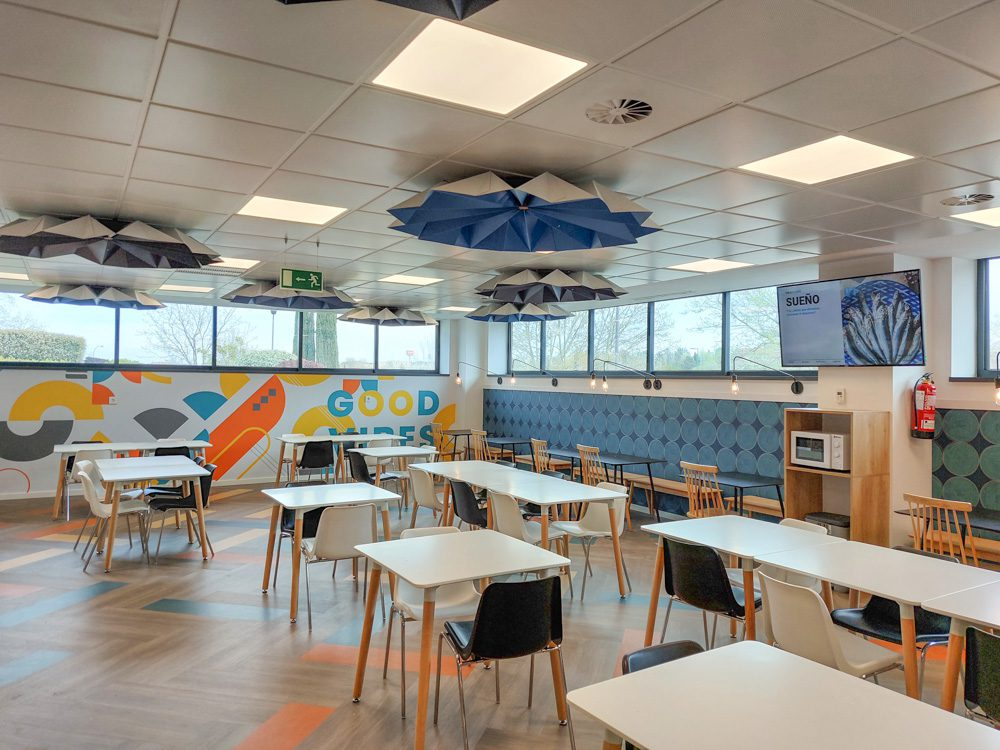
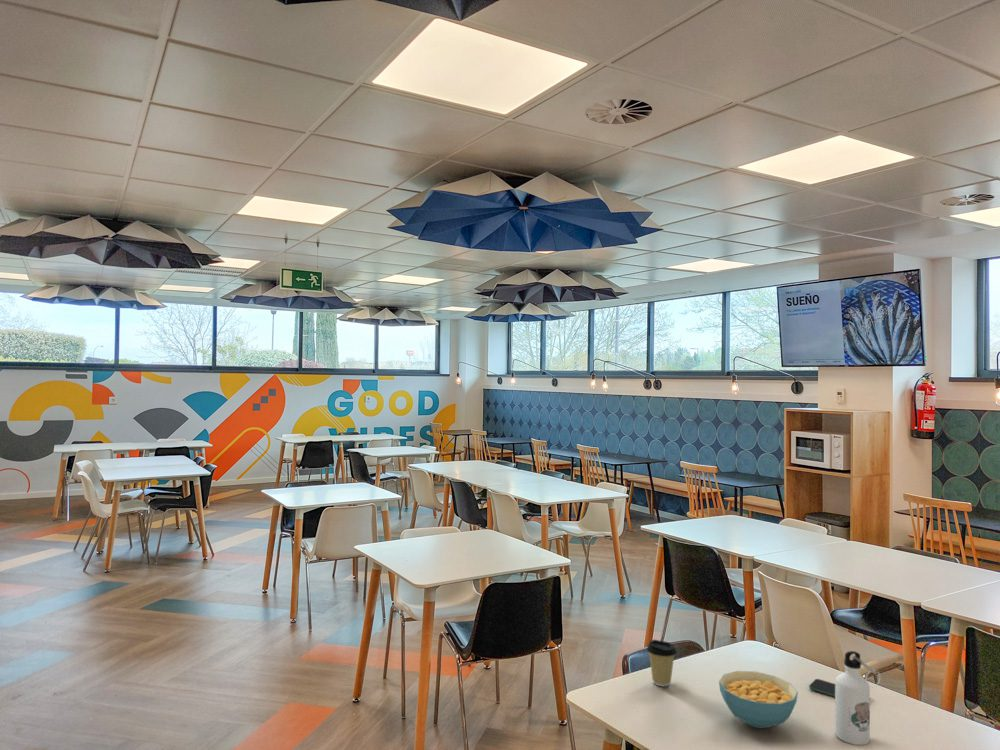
+ cereal bowl (757, 704)
+ coffee cup (661, 663)
+ smartphone (834, 691)
+ water bottle (859, 693)
